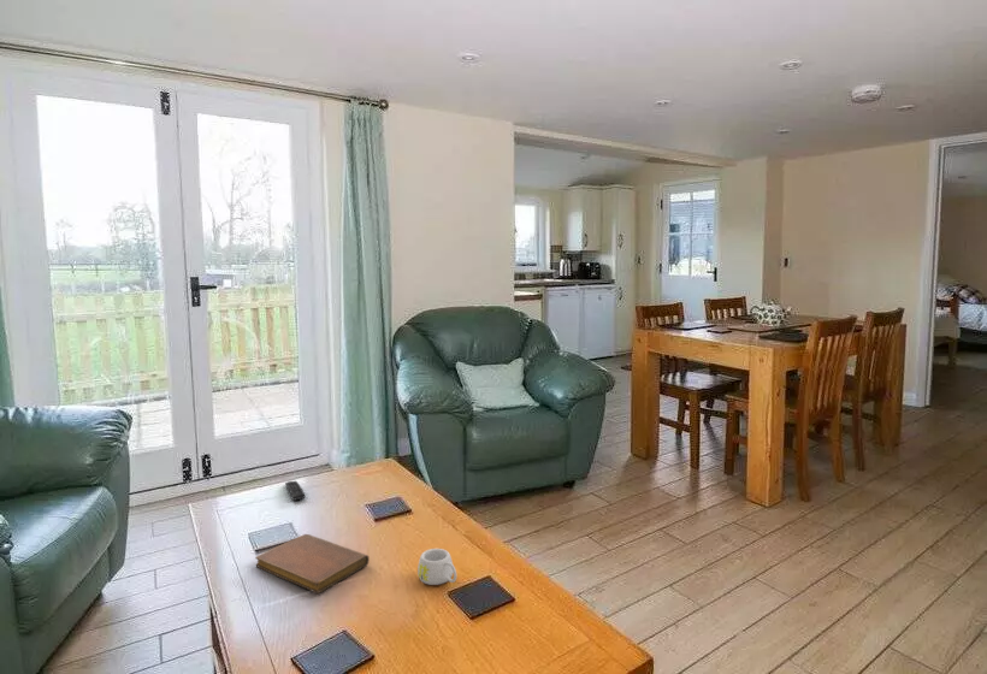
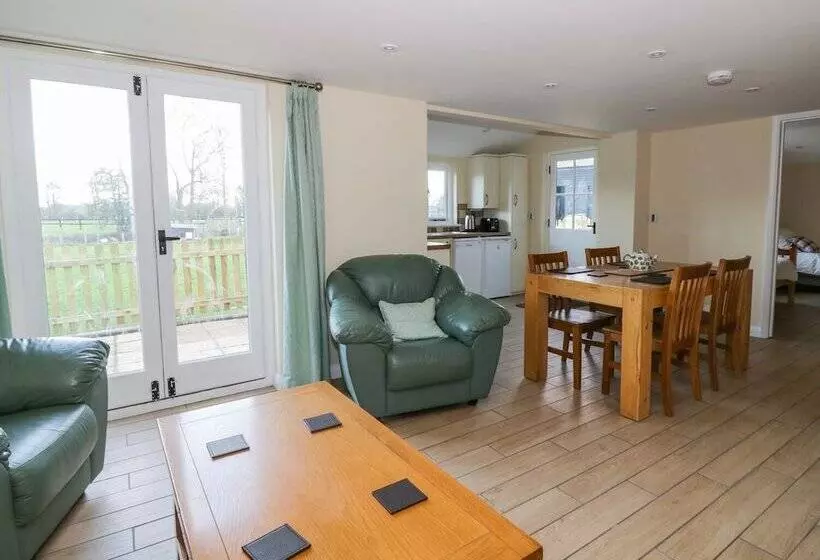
- notebook (312, 560)
- mug (439, 568)
- remote control (294, 489)
